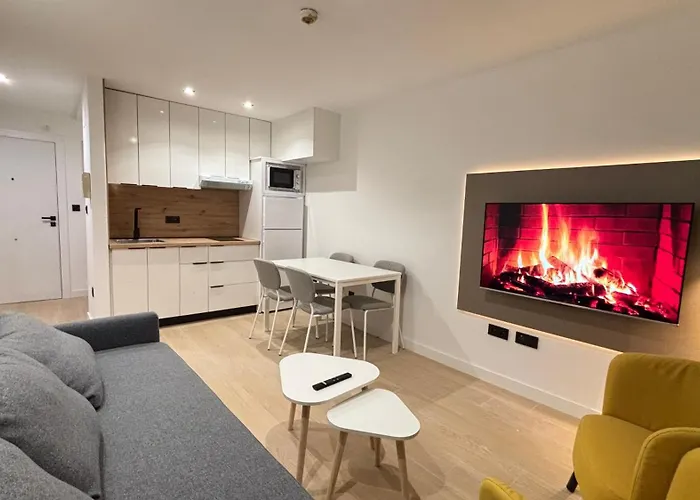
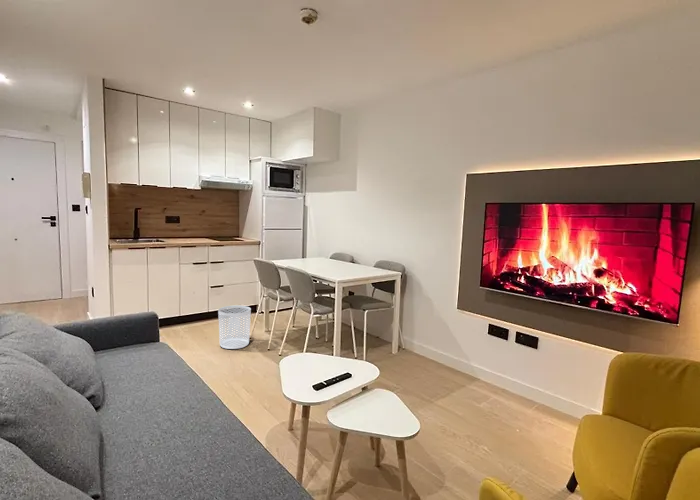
+ waste bin (234, 327)
